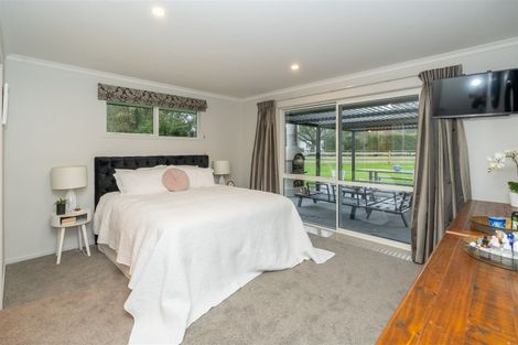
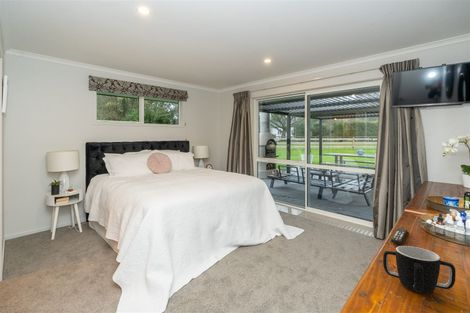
+ mug (416, 269)
+ remote control (399, 235)
